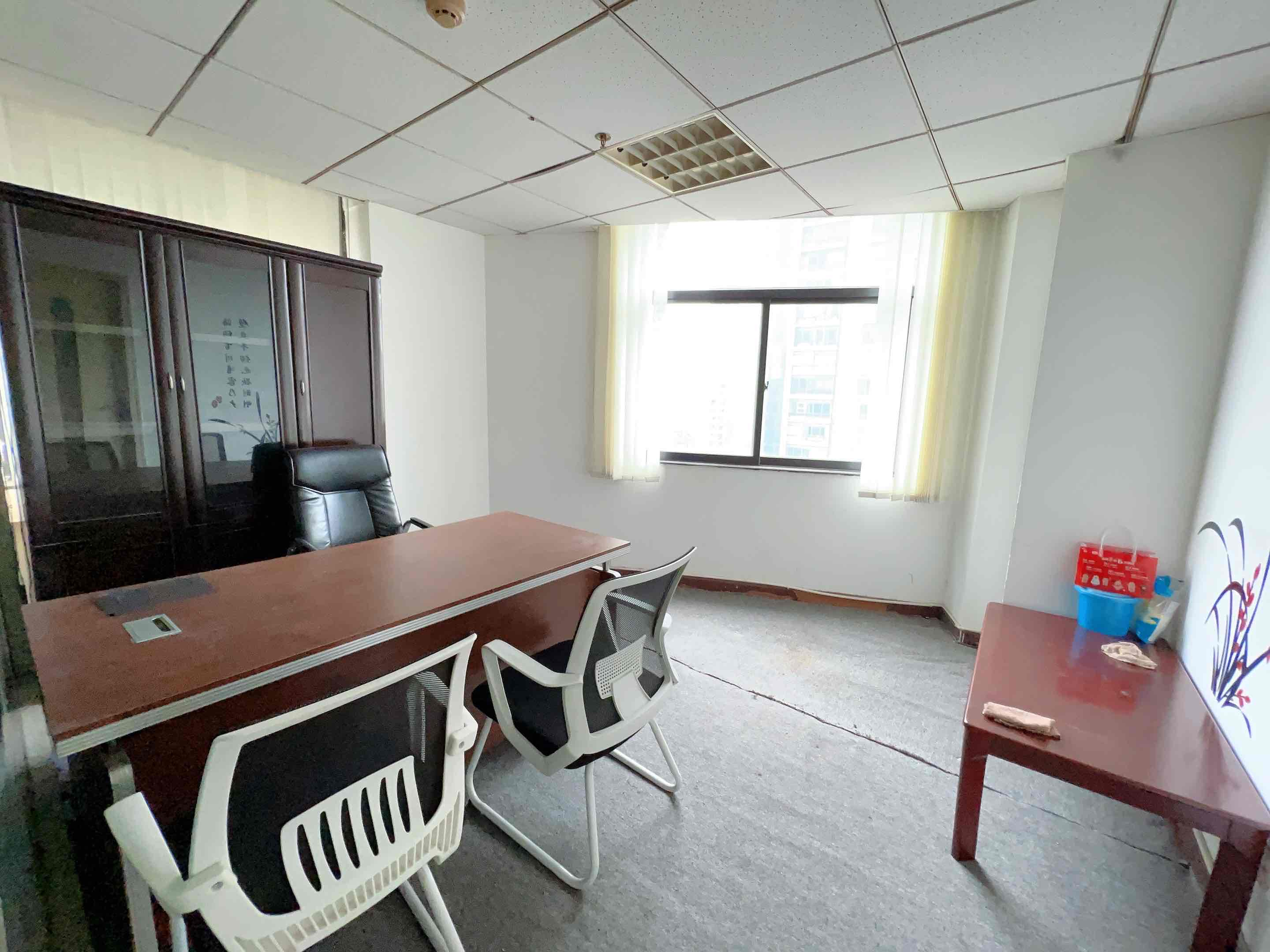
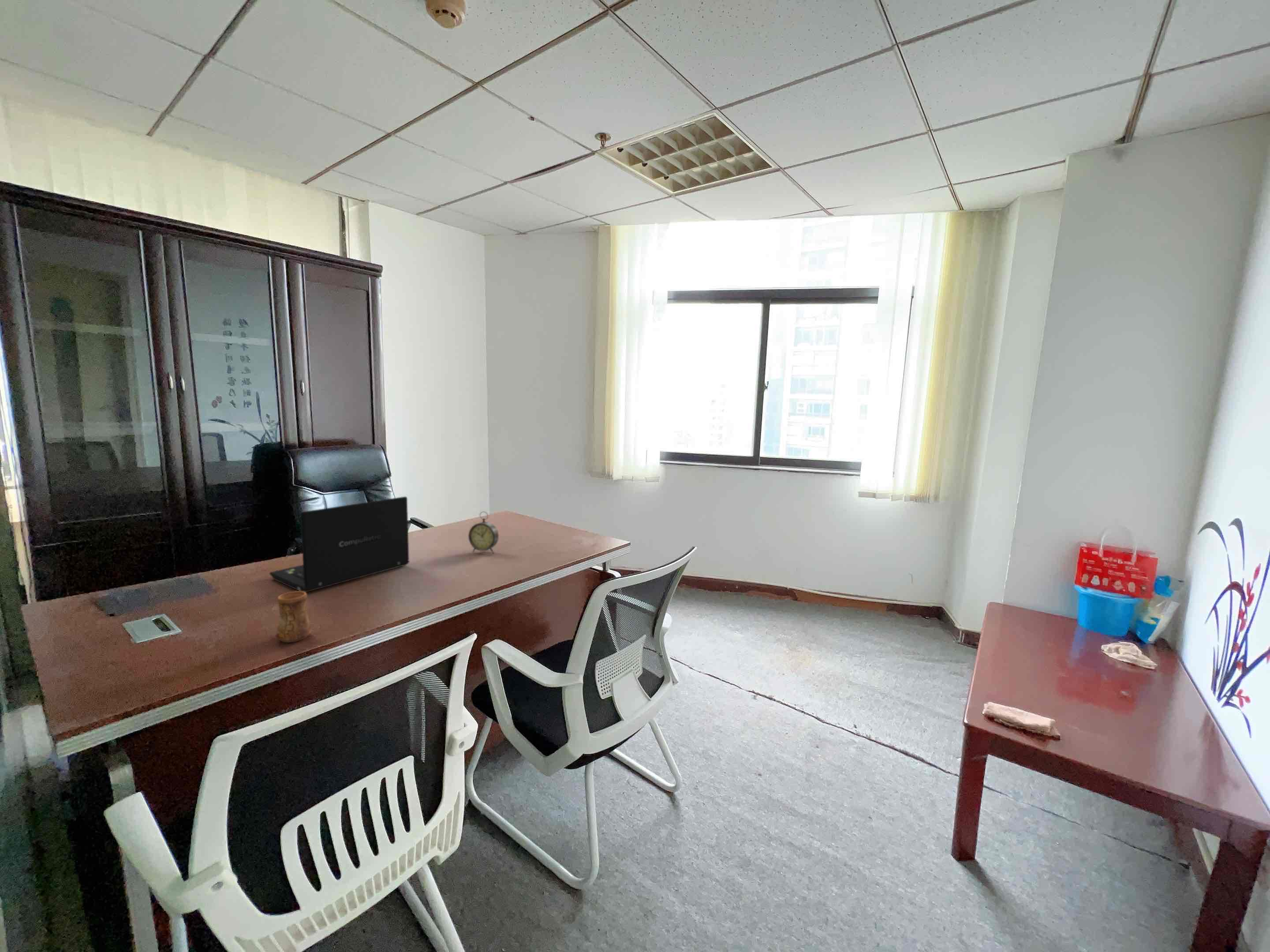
+ alarm clock (484, 532)
+ cup (293, 616)
+ laptop (341, 536)
